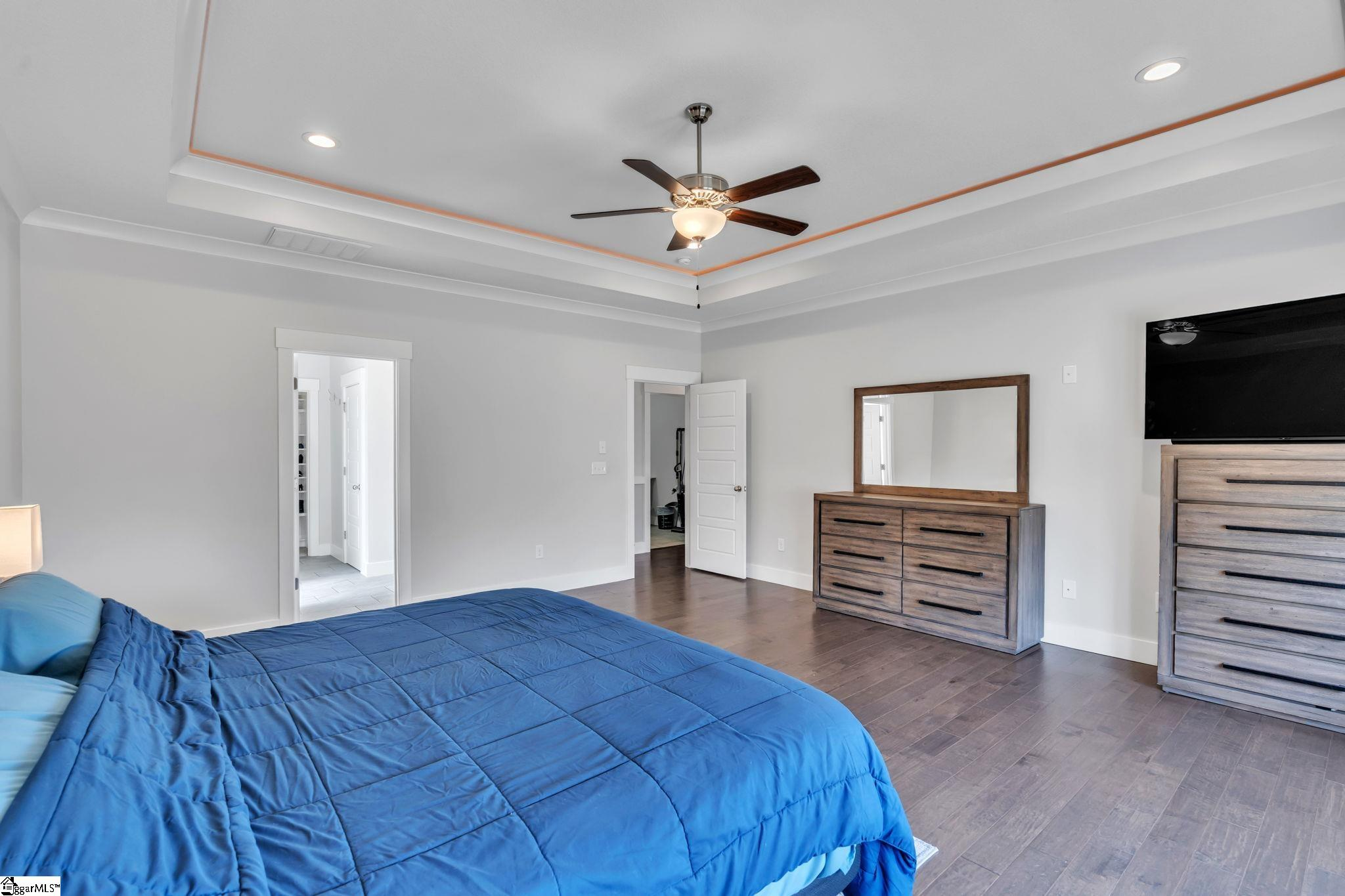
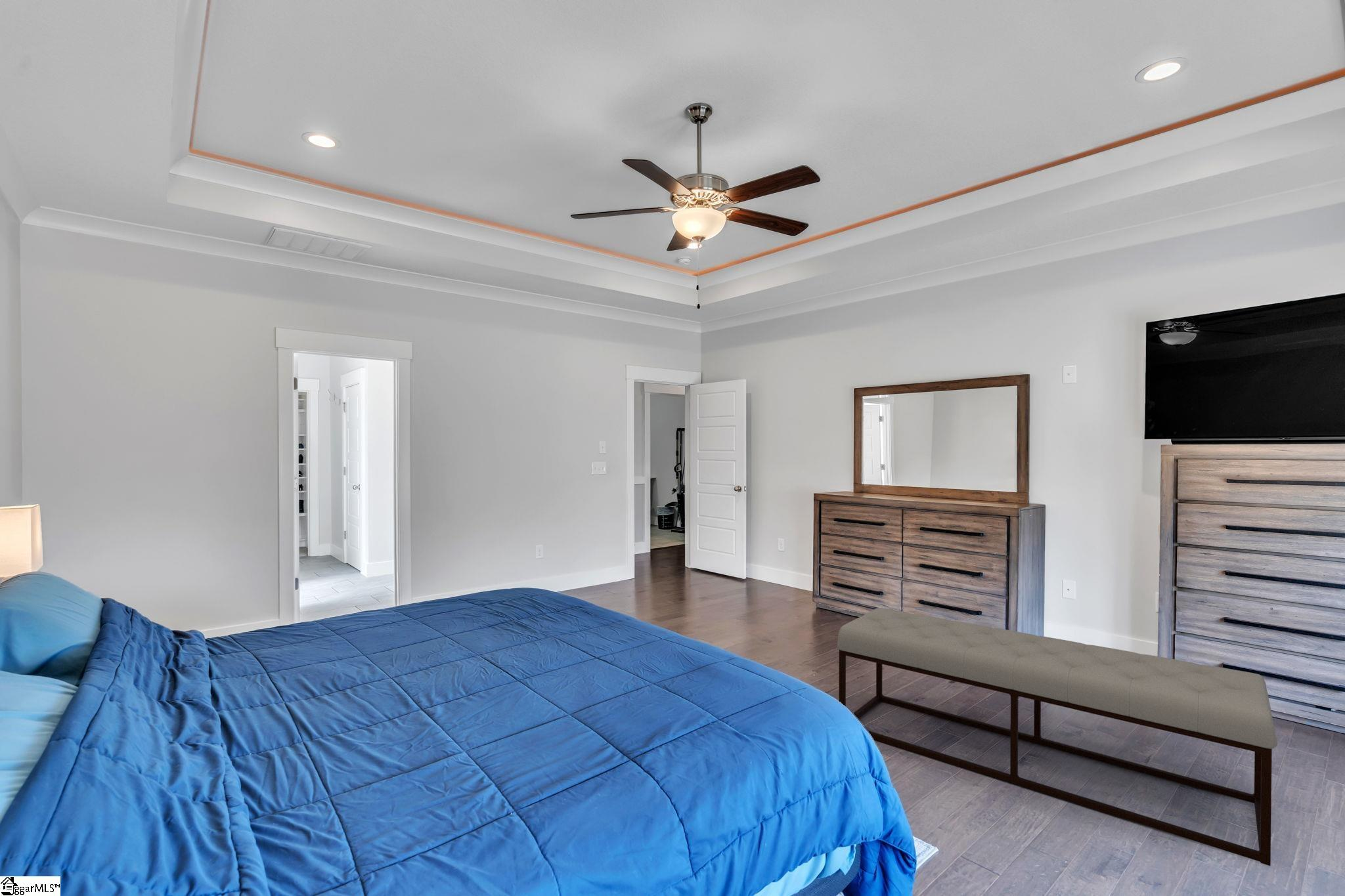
+ bench (1026, 698)
